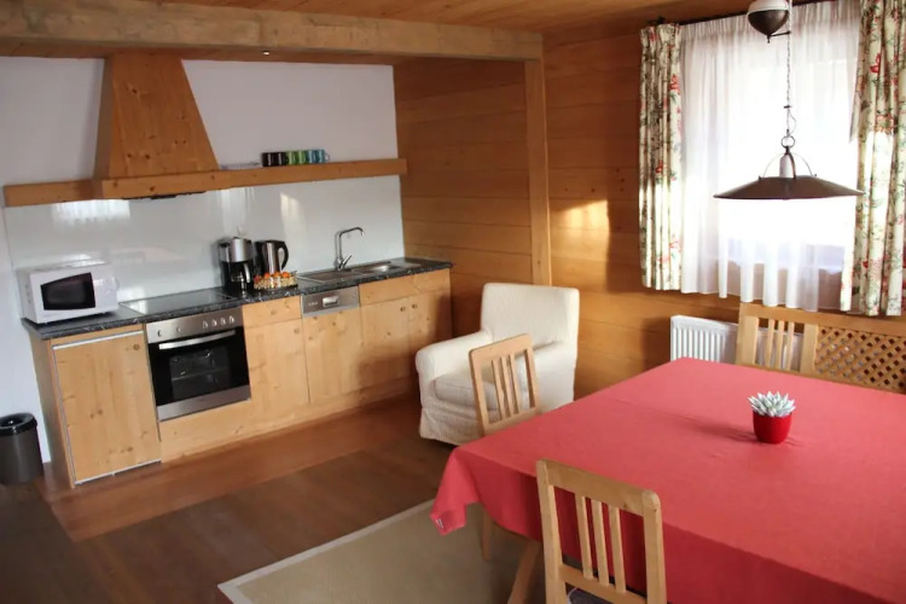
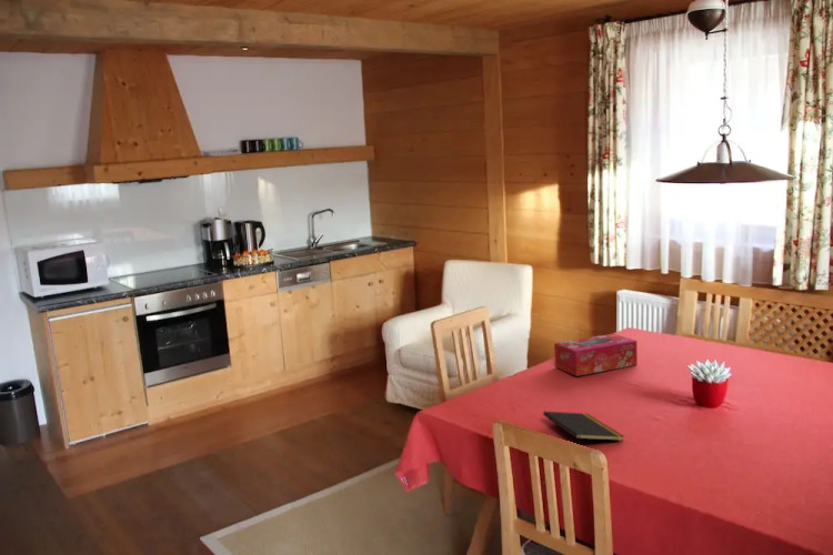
+ notepad (582, 425)
+ tissue box (595, 353)
